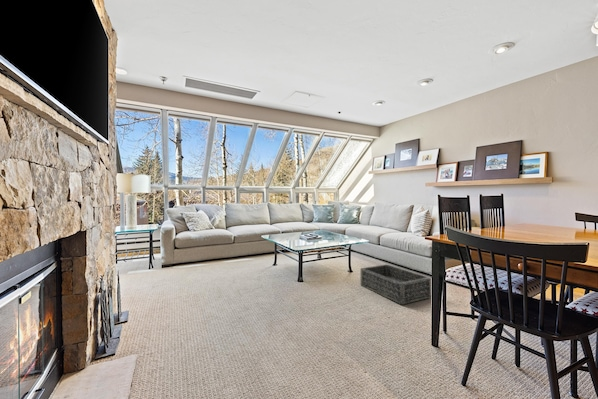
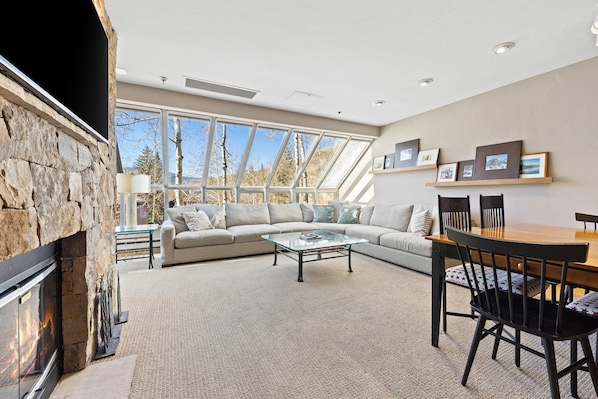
- basket (393, 281)
